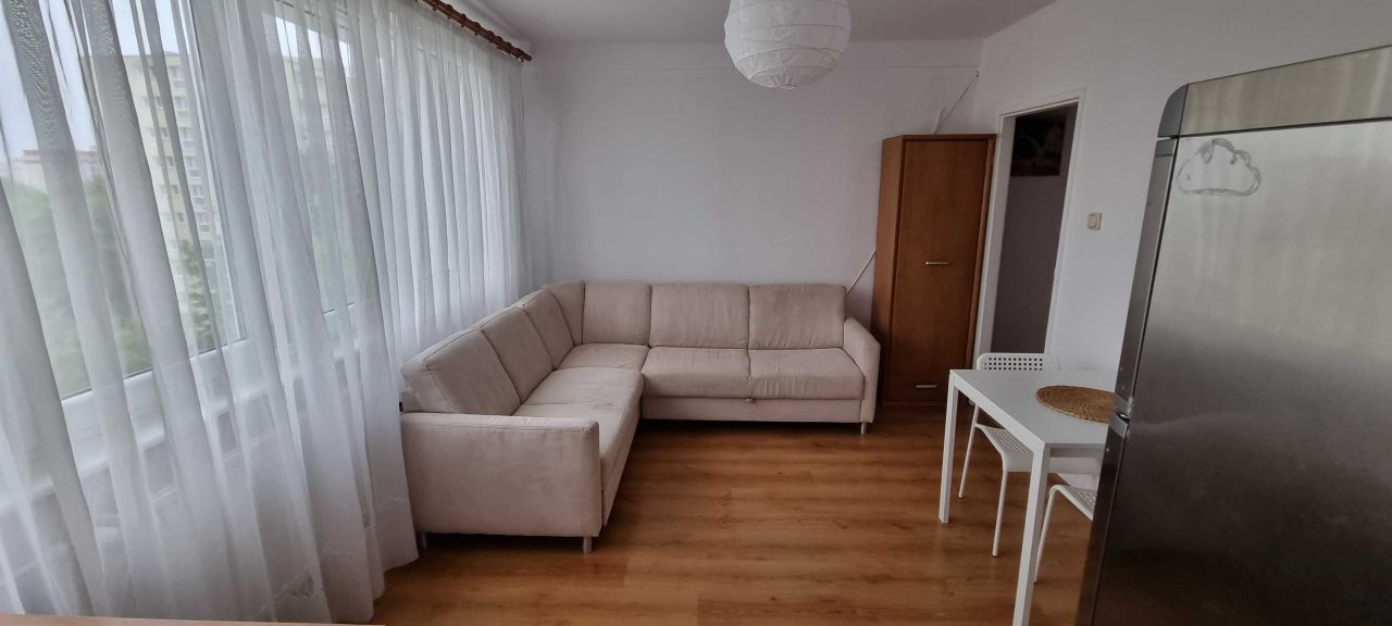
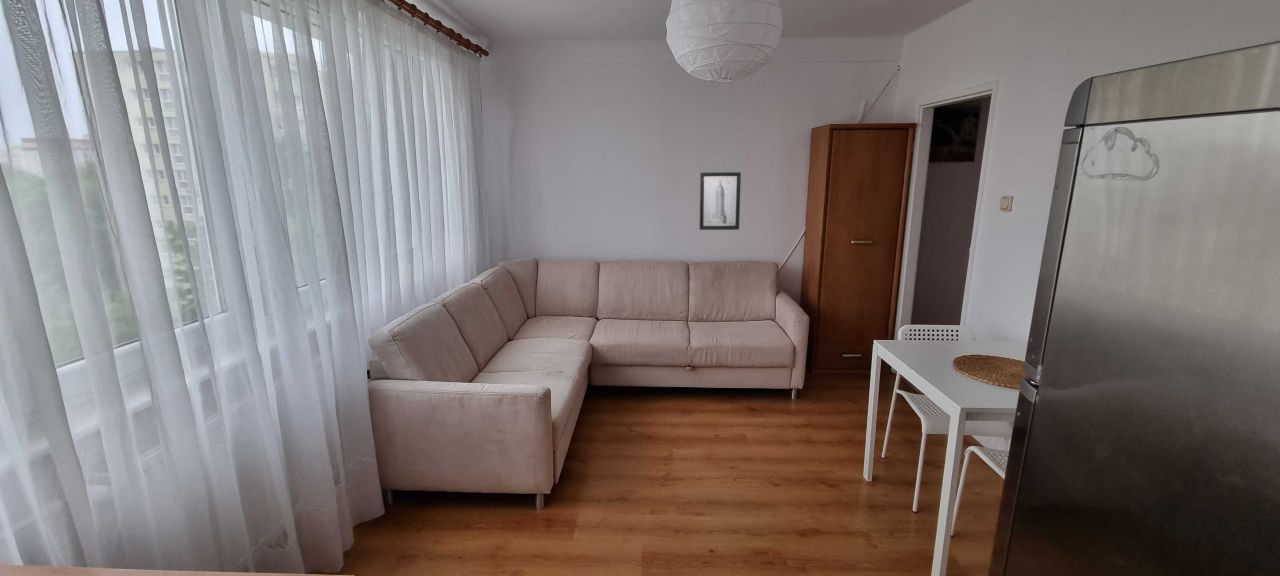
+ wall art (719, 201)
